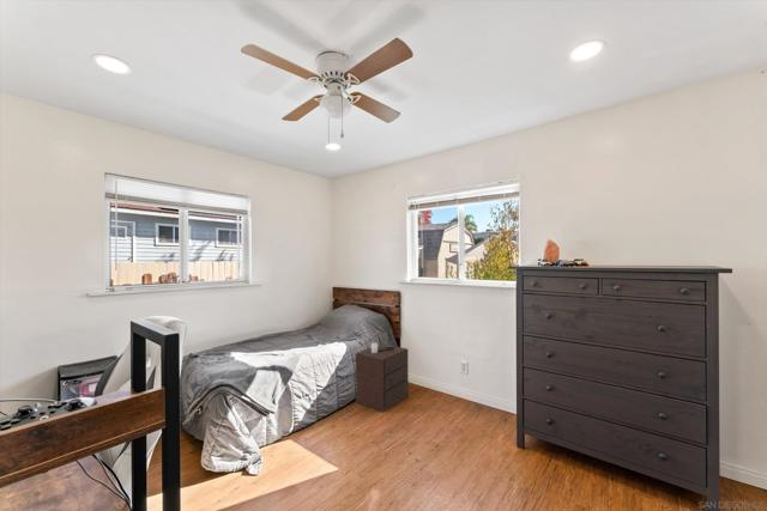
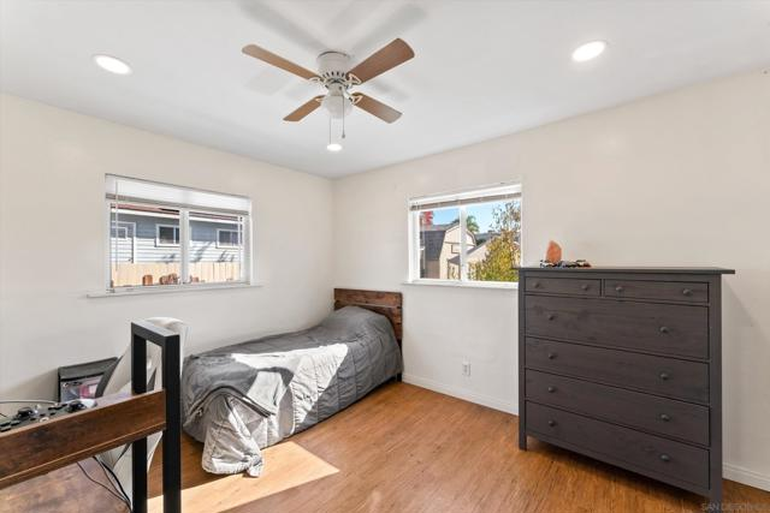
- nightstand (382, 370)
